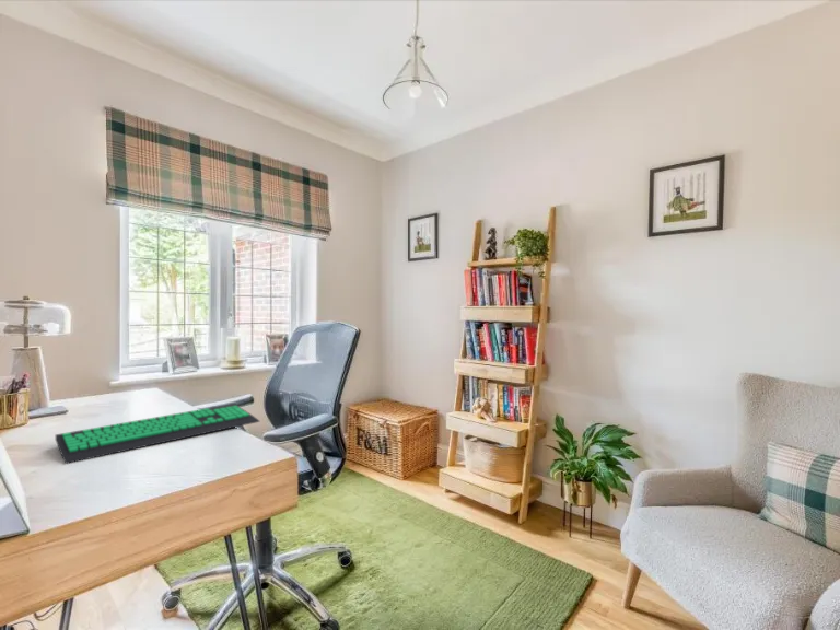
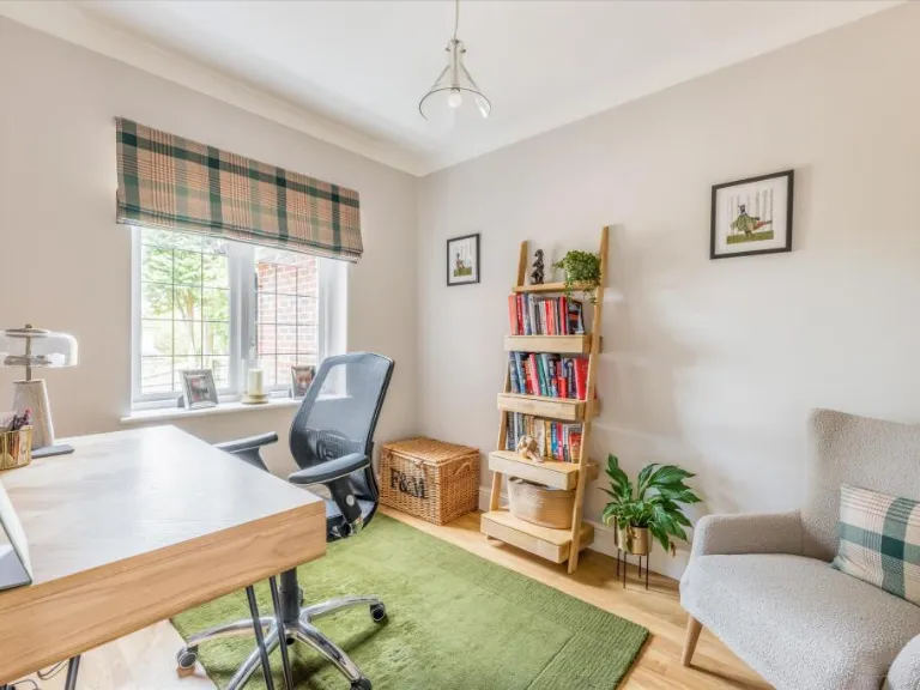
- computer keyboard (166, 427)
